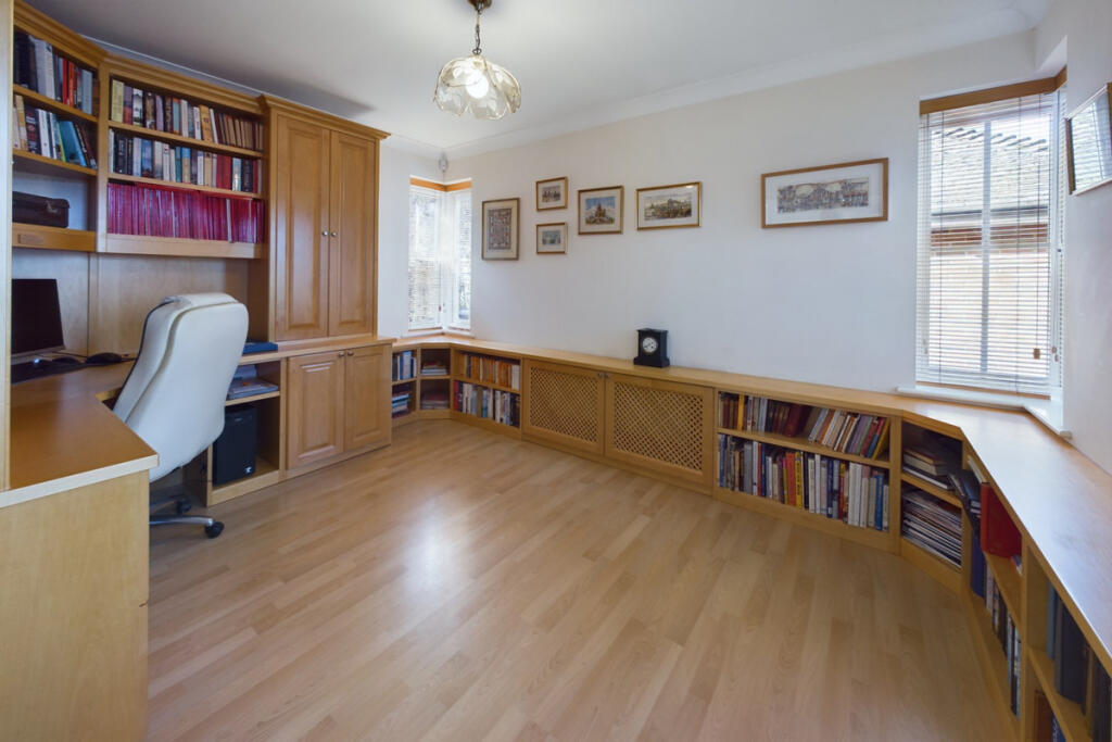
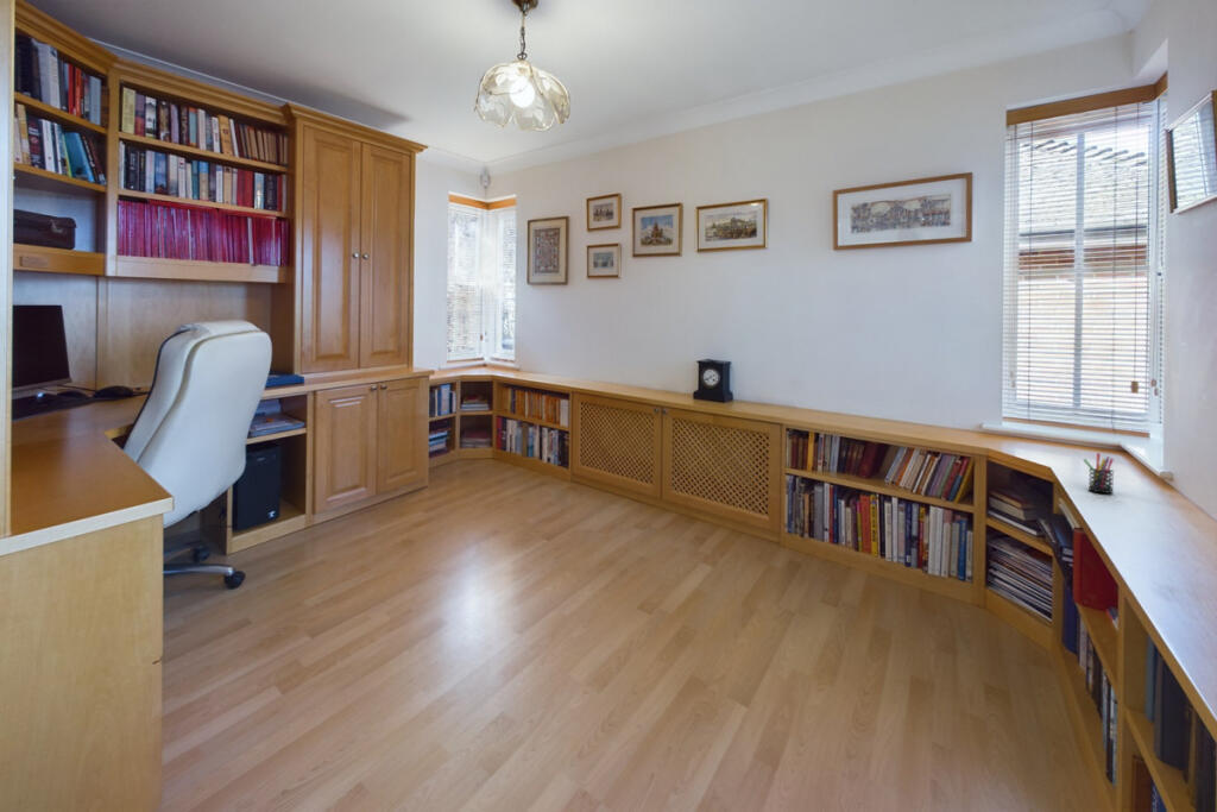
+ pen holder (1097, 472)
